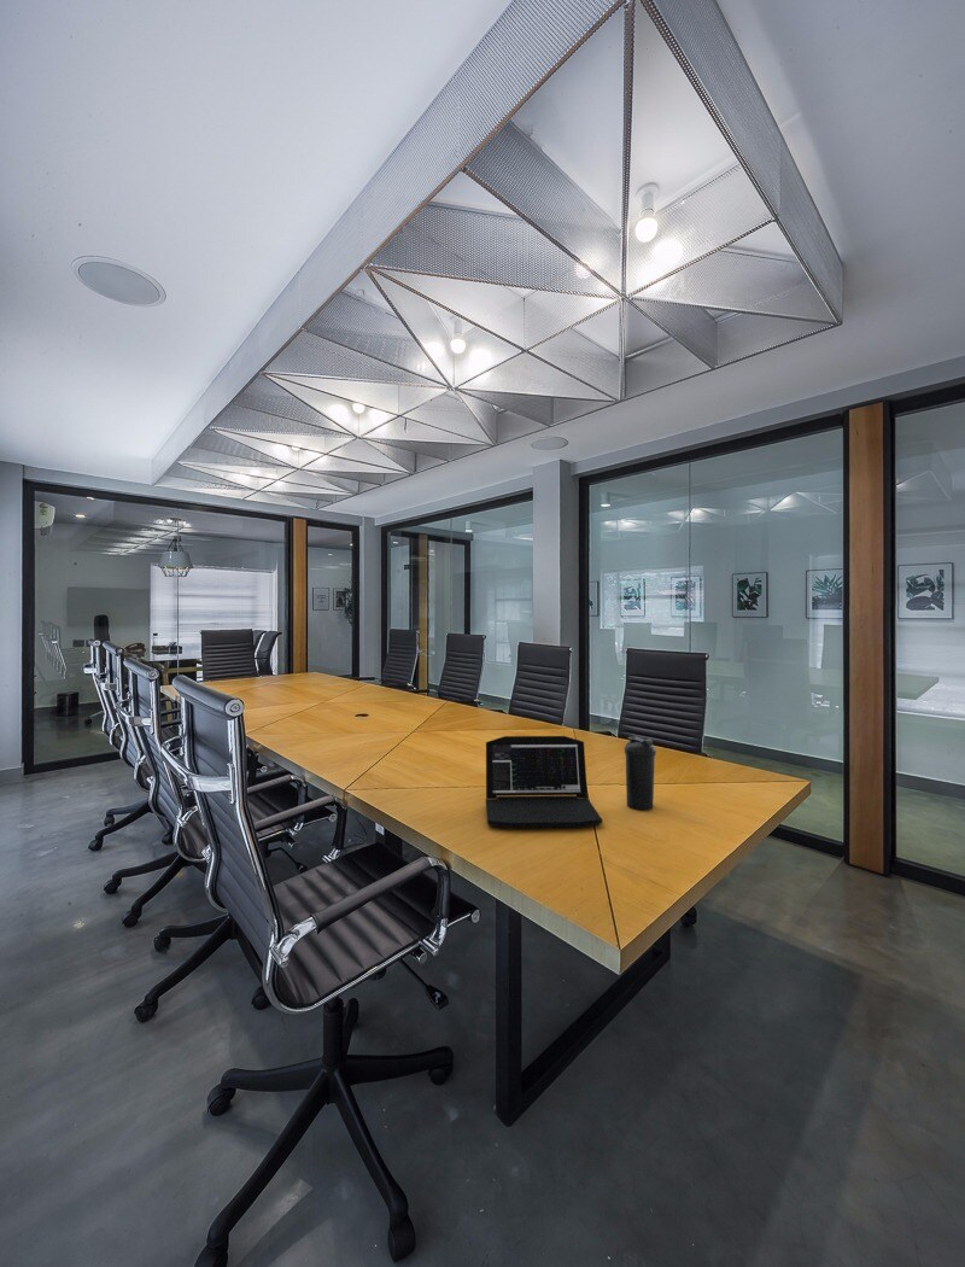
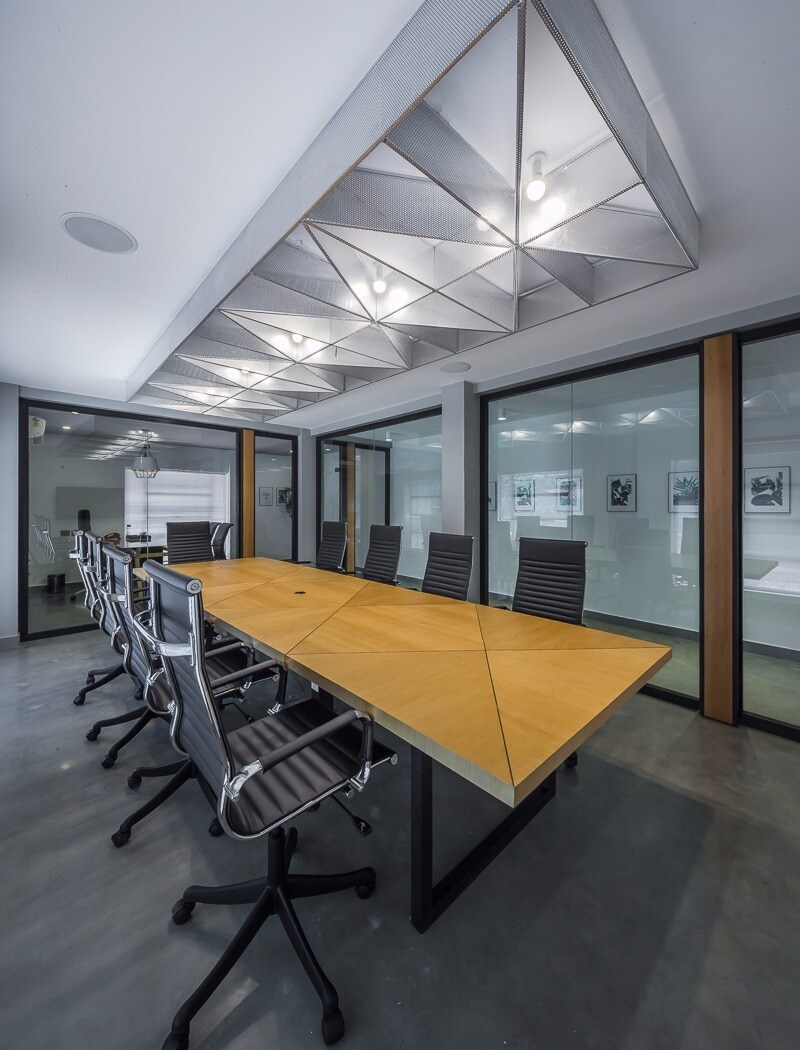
- water bottle (639, 771)
- laptop (539, 778)
